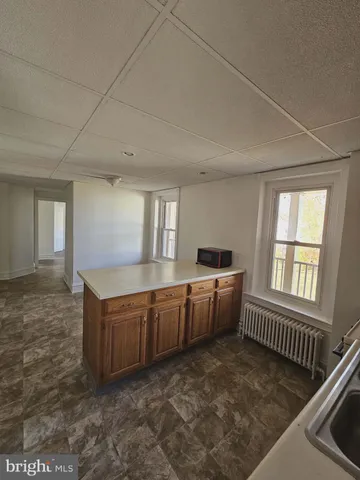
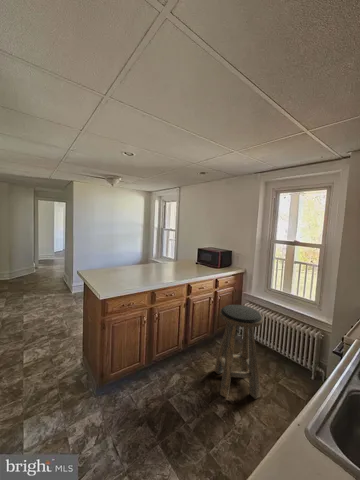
+ stool (242, 347)
